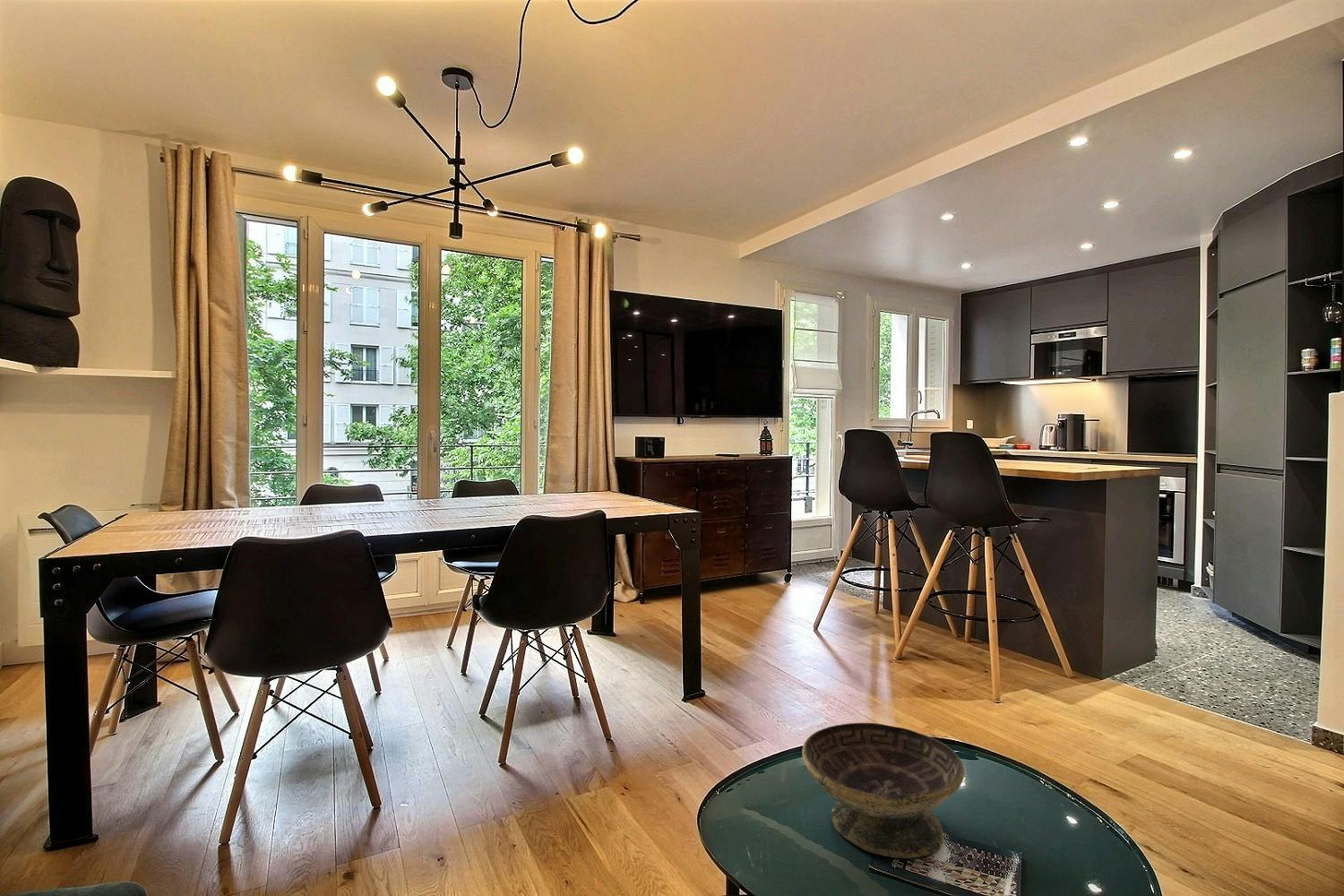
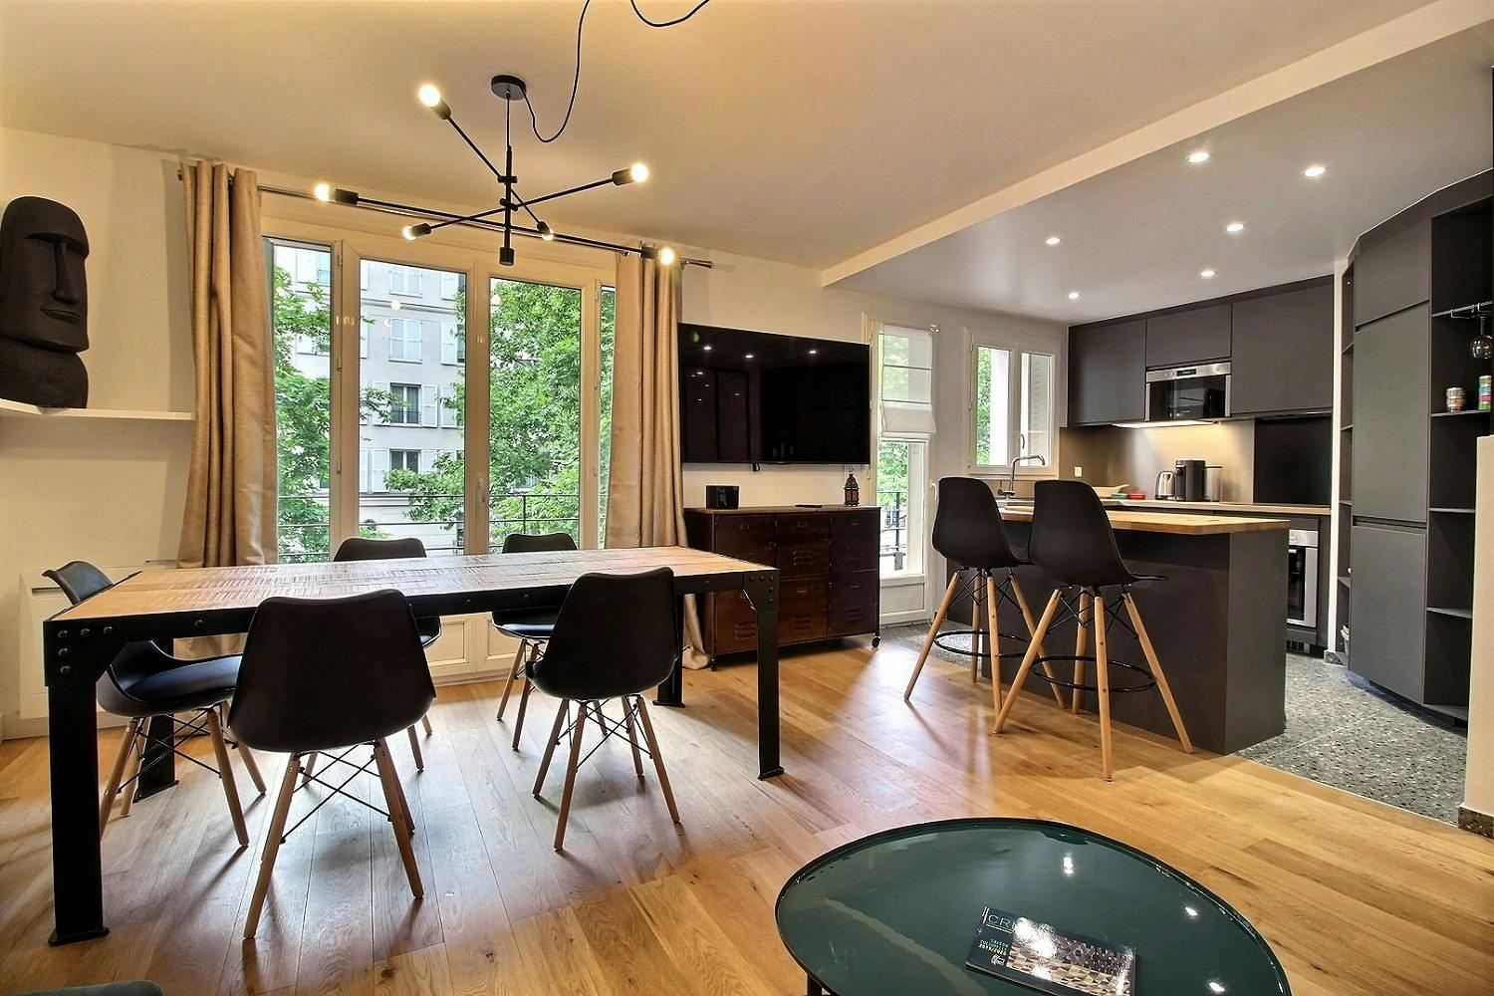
- decorative bowl (879, 787)
